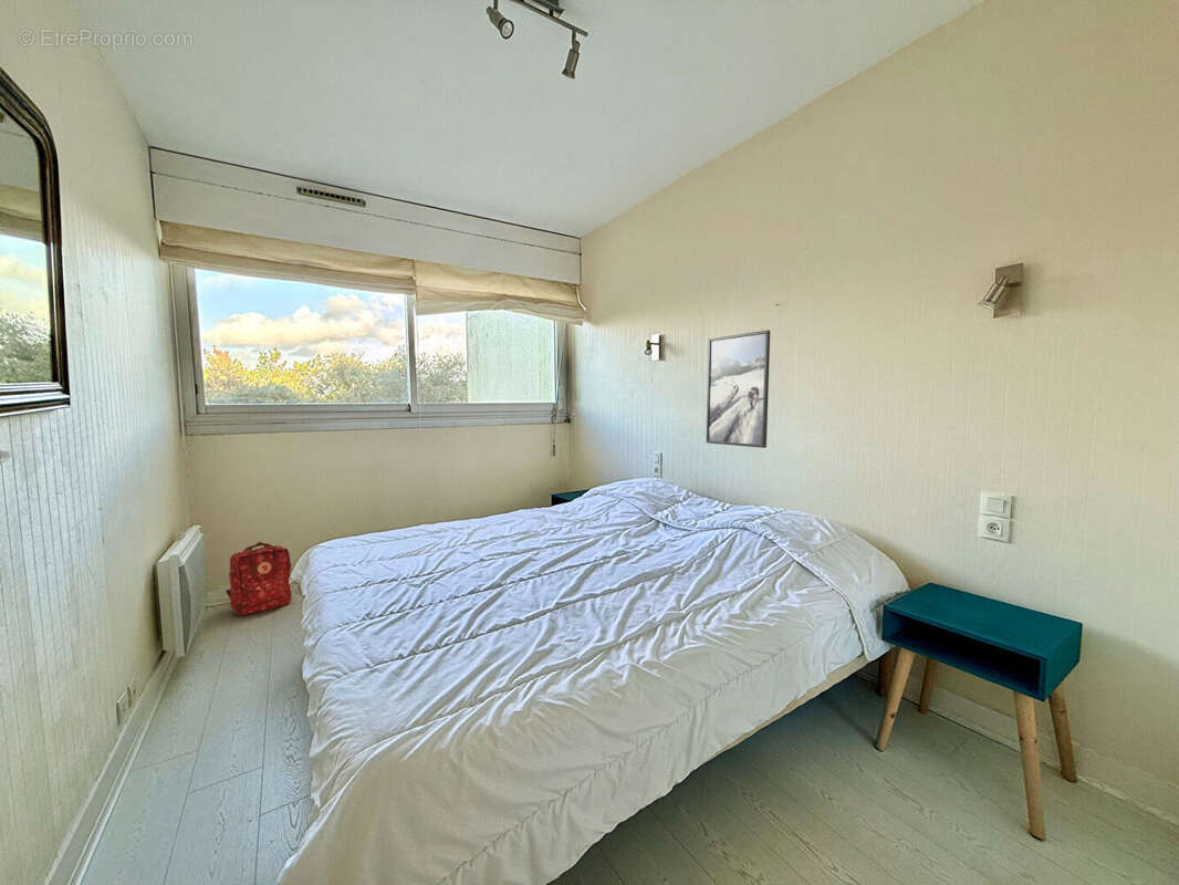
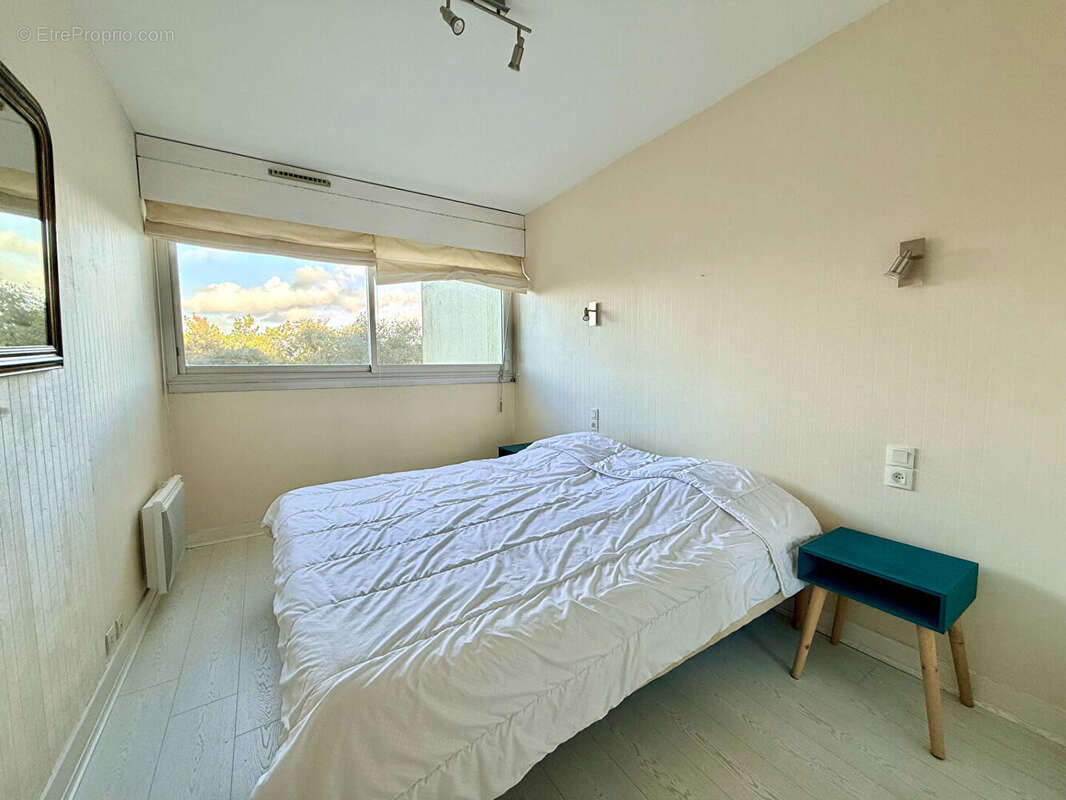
- backpack (259, 573)
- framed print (735, 391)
